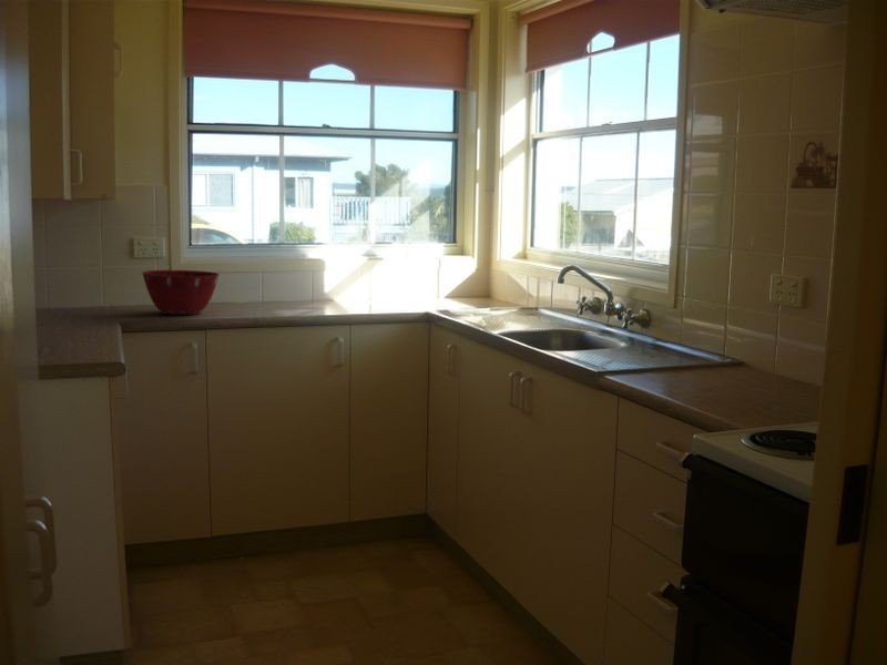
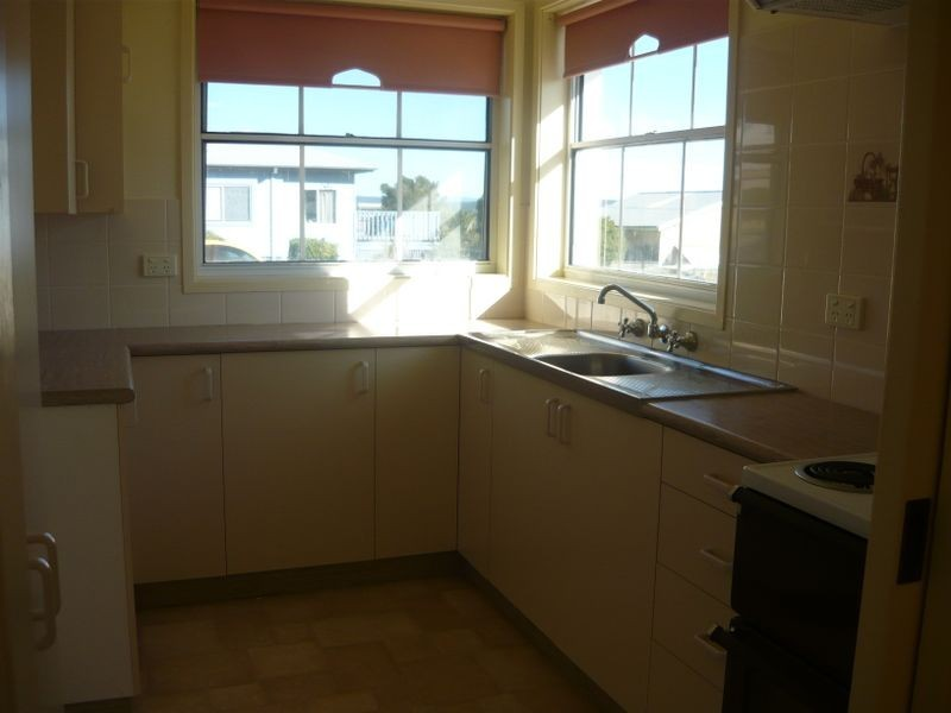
- mixing bowl (181, 293)
